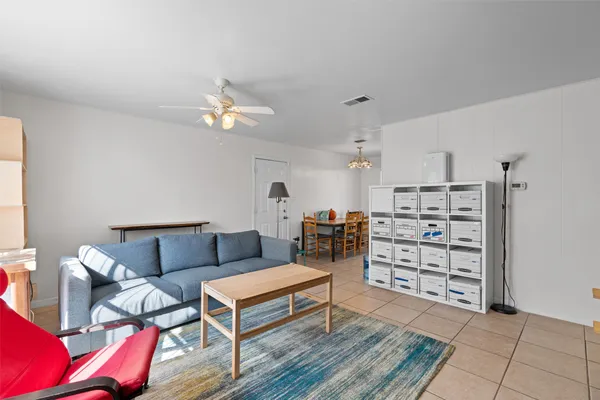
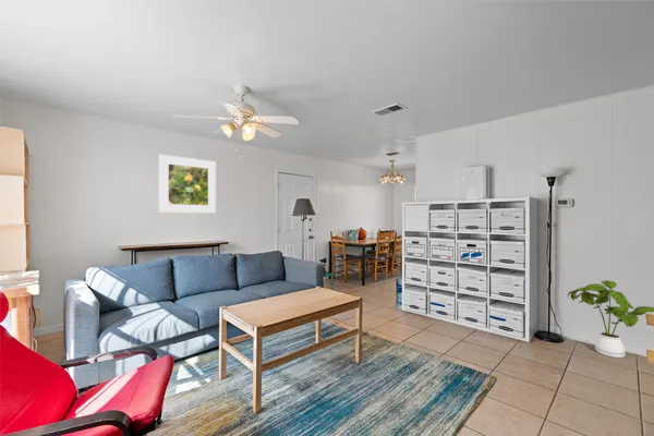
+ house plant (611, 322)
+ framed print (189, 185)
